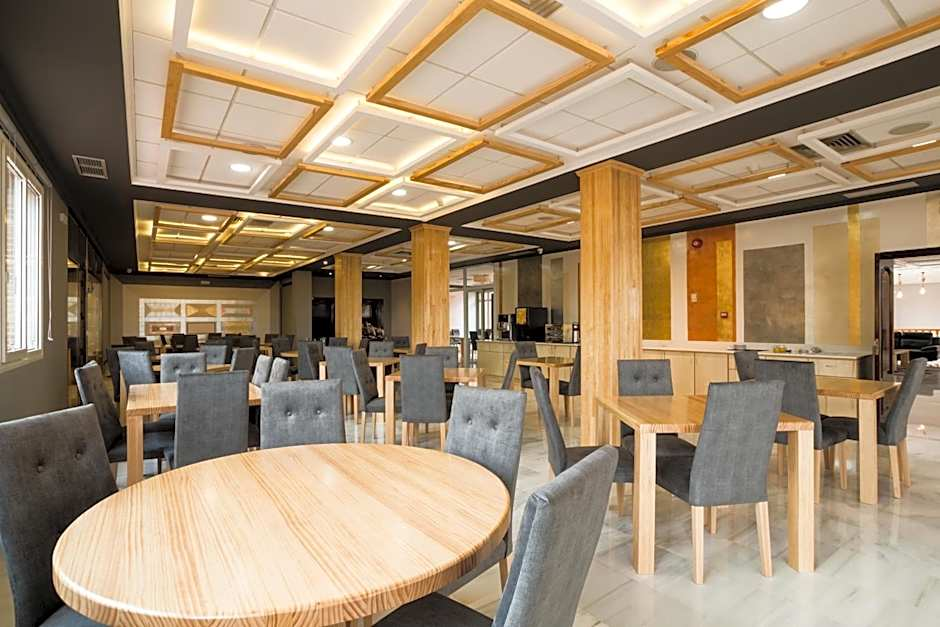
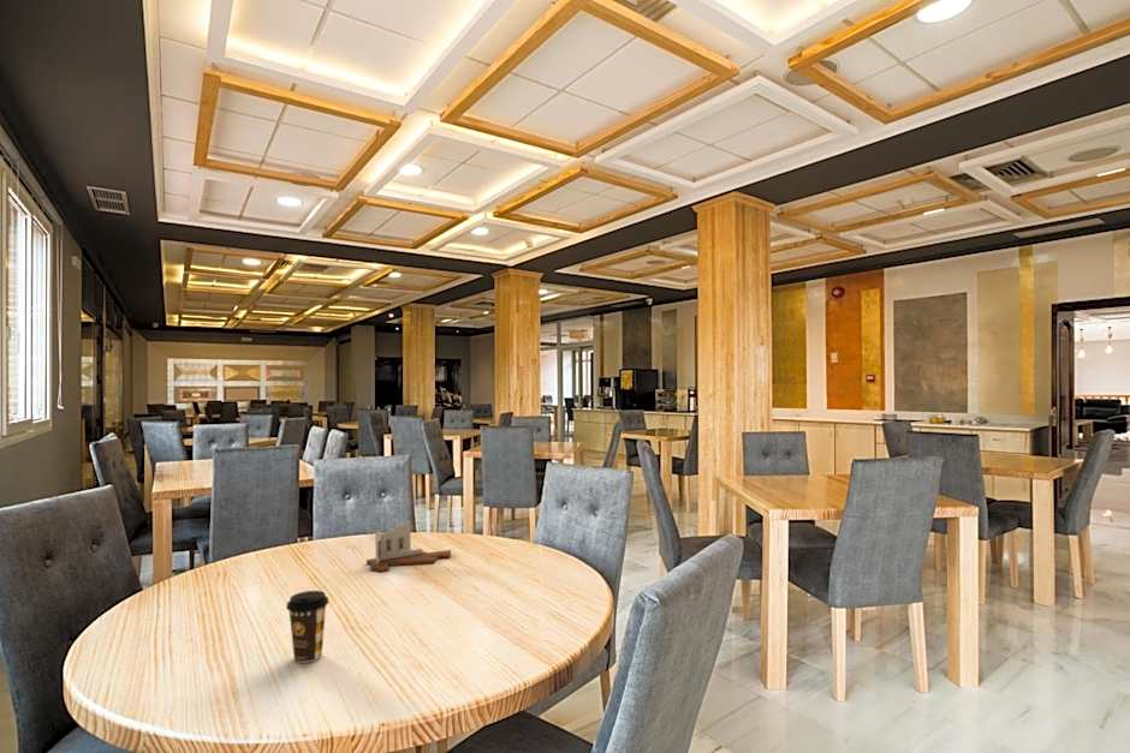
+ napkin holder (408, 542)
+ coffee cup (308, 626)
